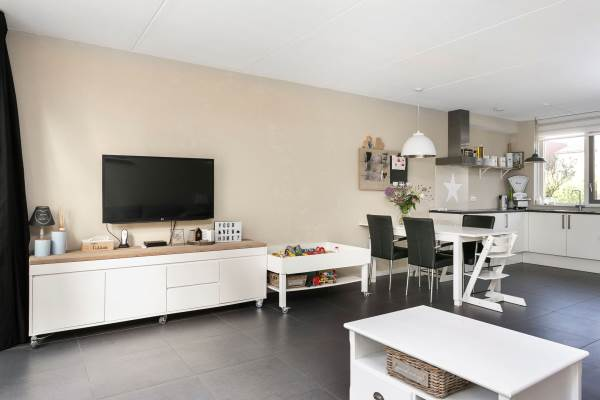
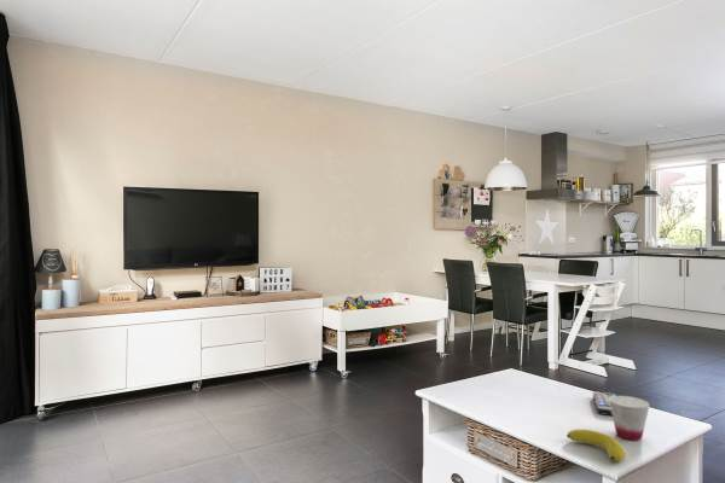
+ remote control (607, 403)
+ fruit (599, 442)
+ cup (628, 418)
